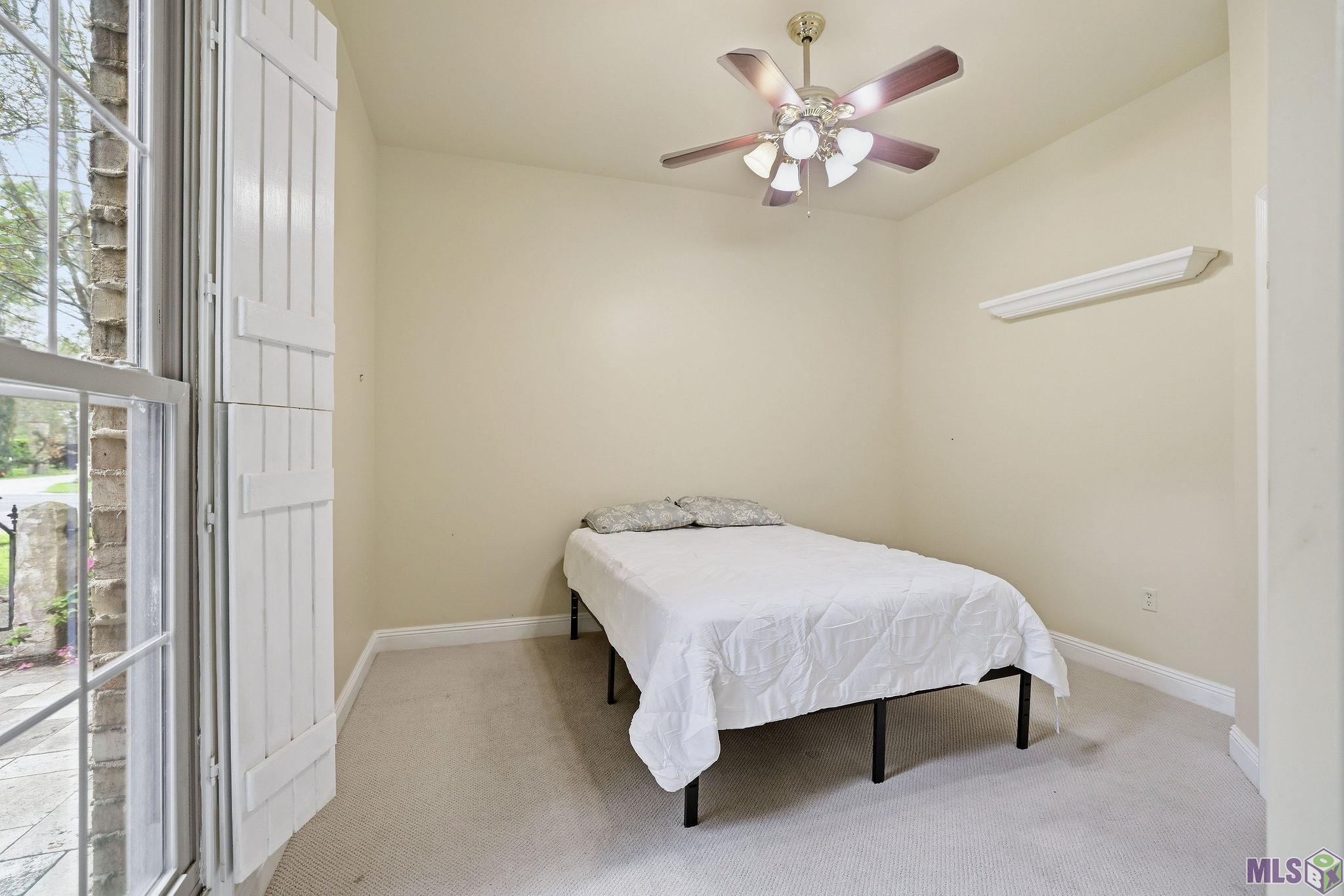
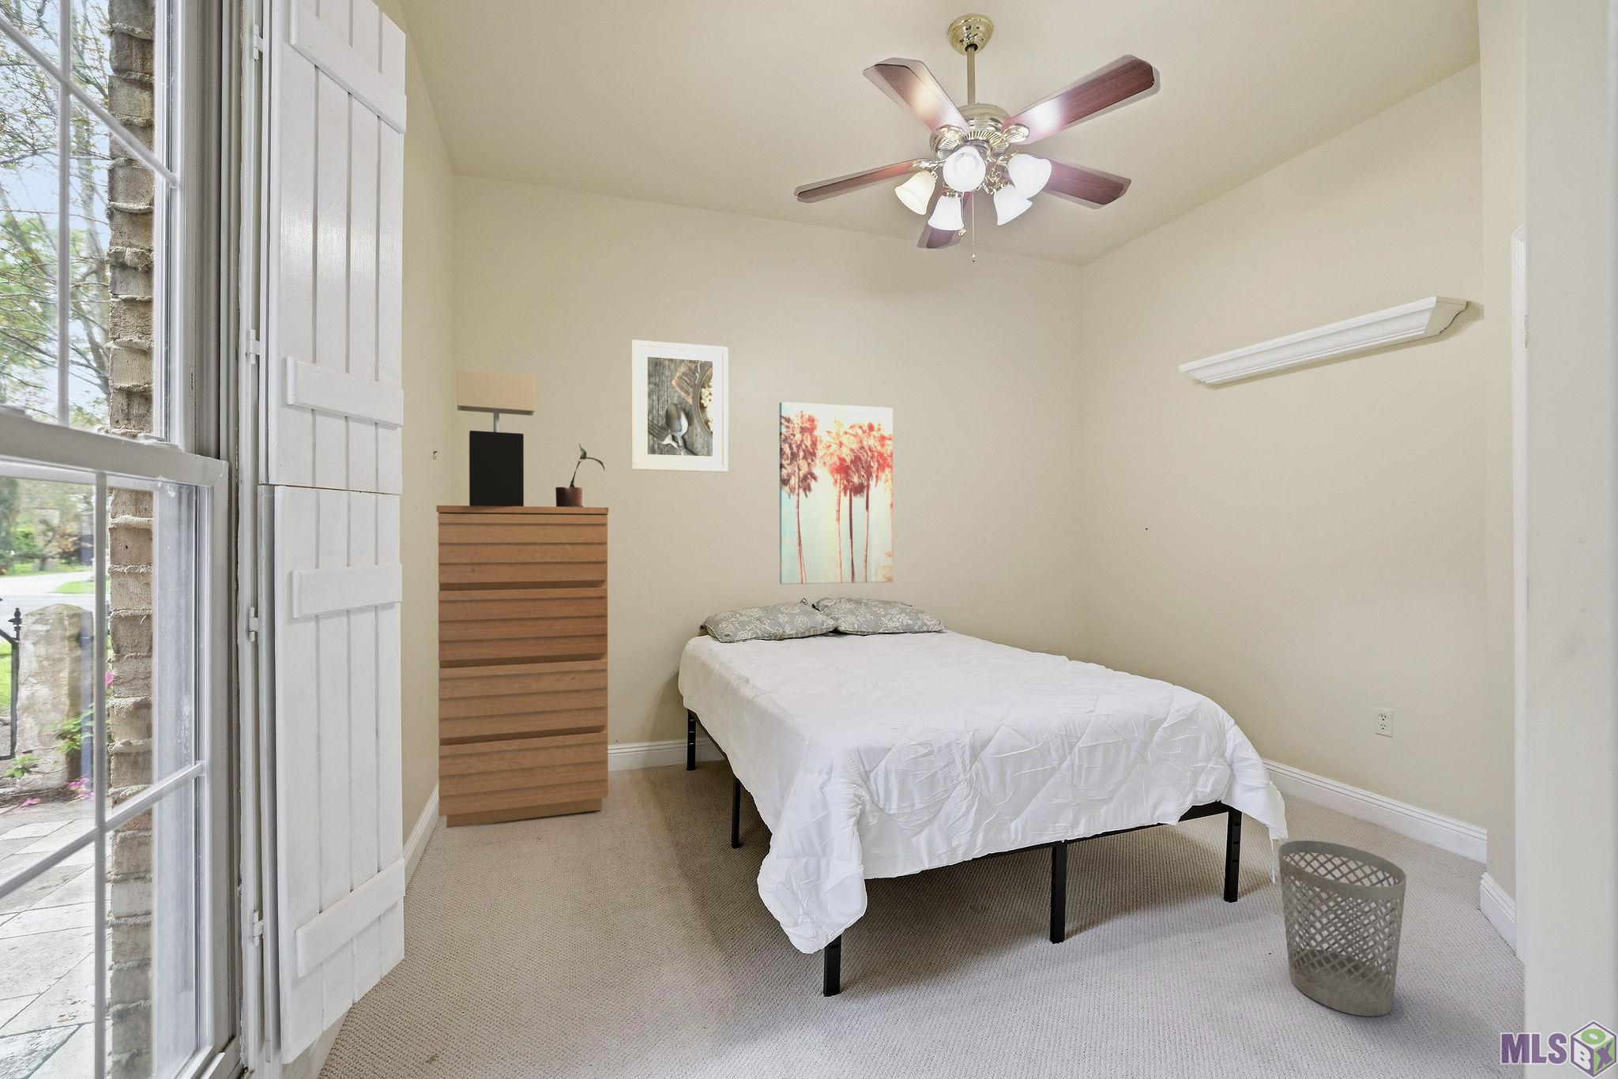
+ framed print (680, 407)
+ potted plant (574, 476)
+ wall art (837, 494)
+ table lamp (496, 440)
+ wastebasket (1339, 926)
+ dresser (530, 653)
